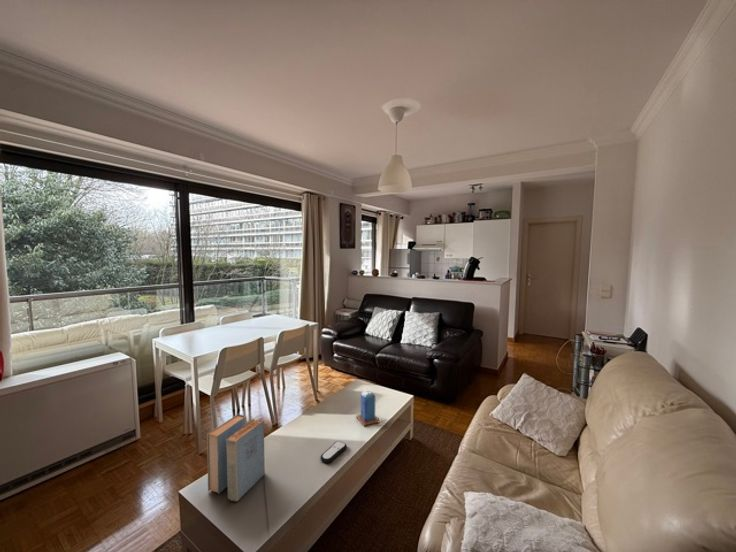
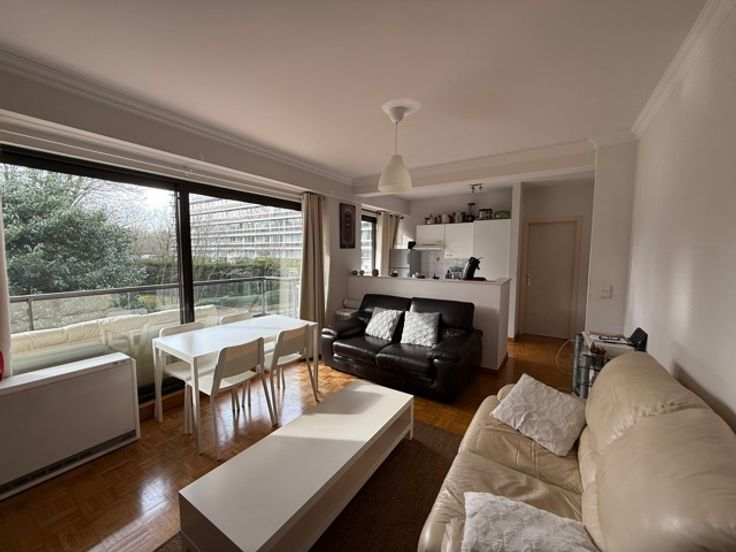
- book (236, 455)
- candle (367, 404)
- remote control (333, 451)
